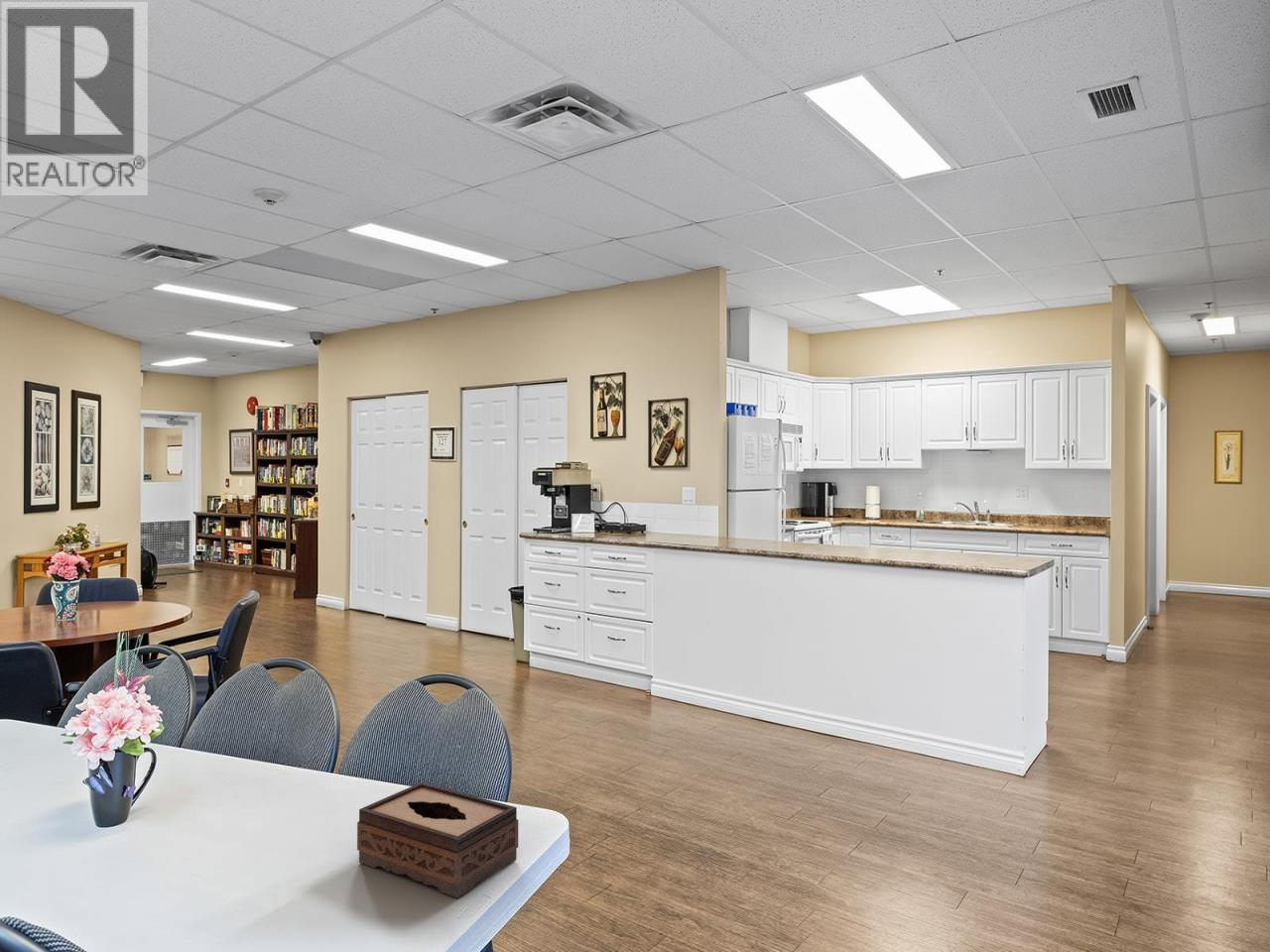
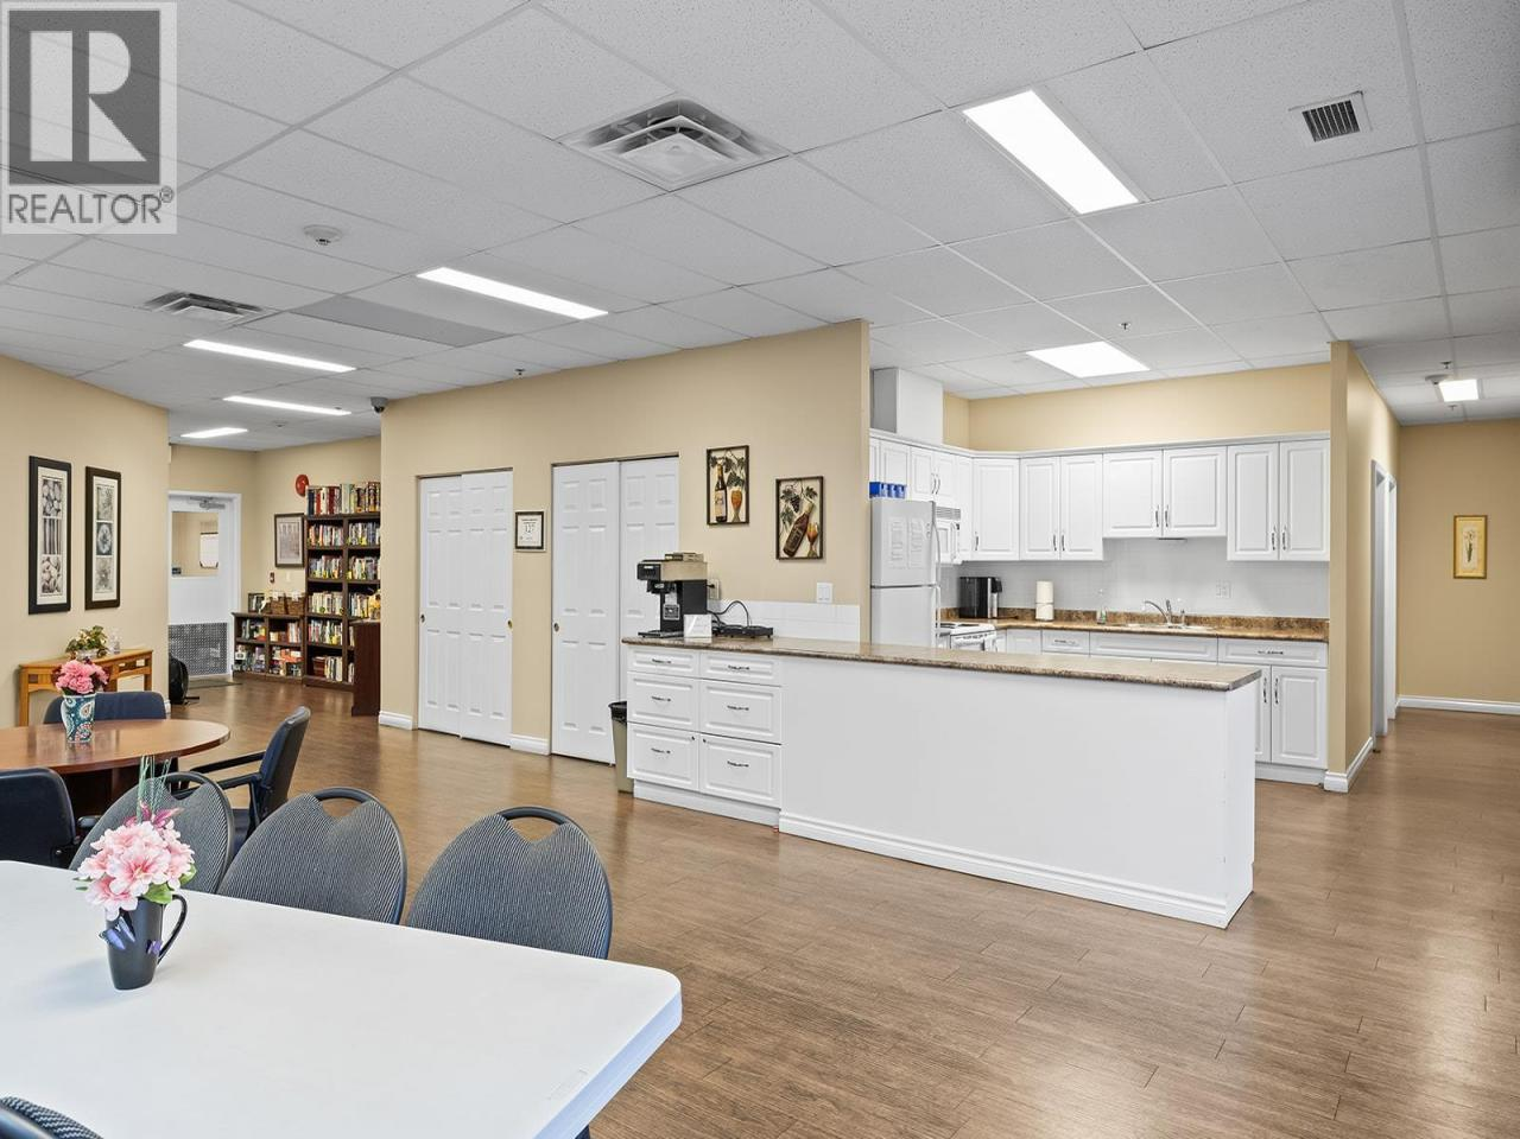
- tissue box (438, 834)
